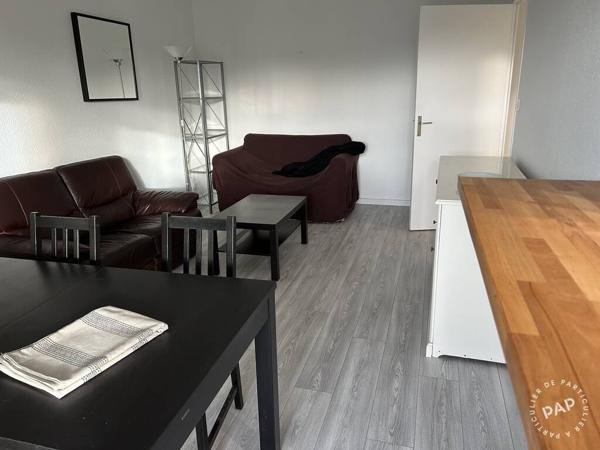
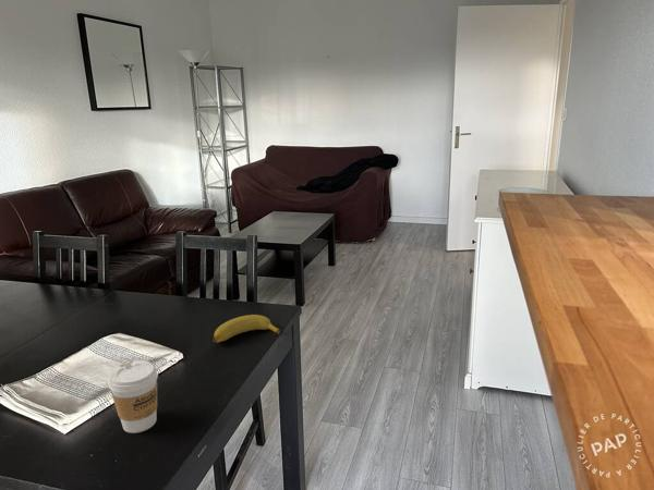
+ coffee cup (135, 396)
+ banana (243, 329)
